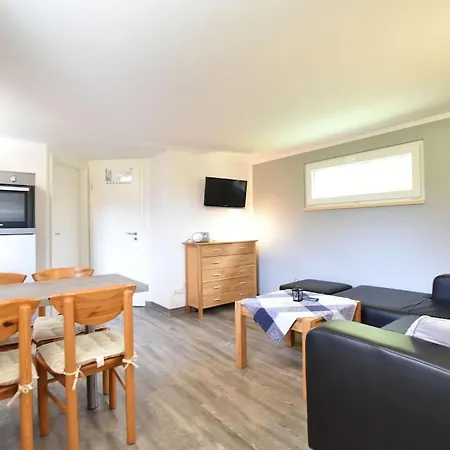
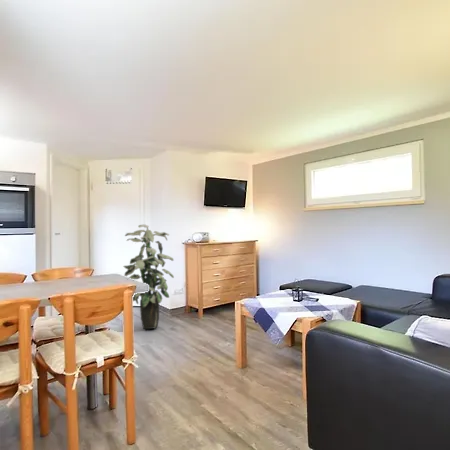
+ indoor plant (146, 275)
